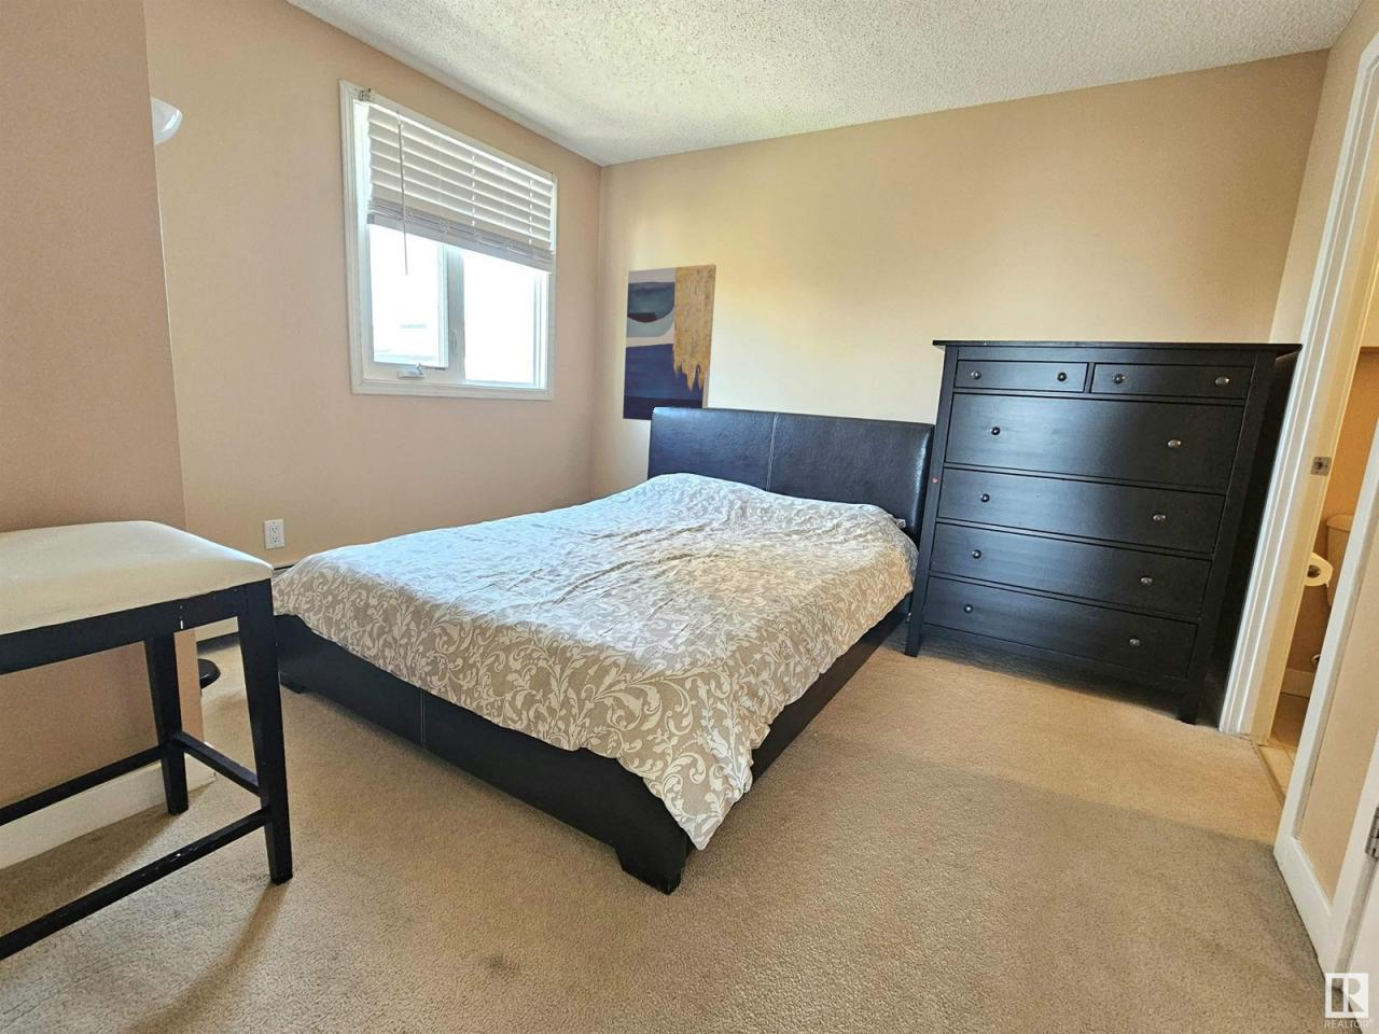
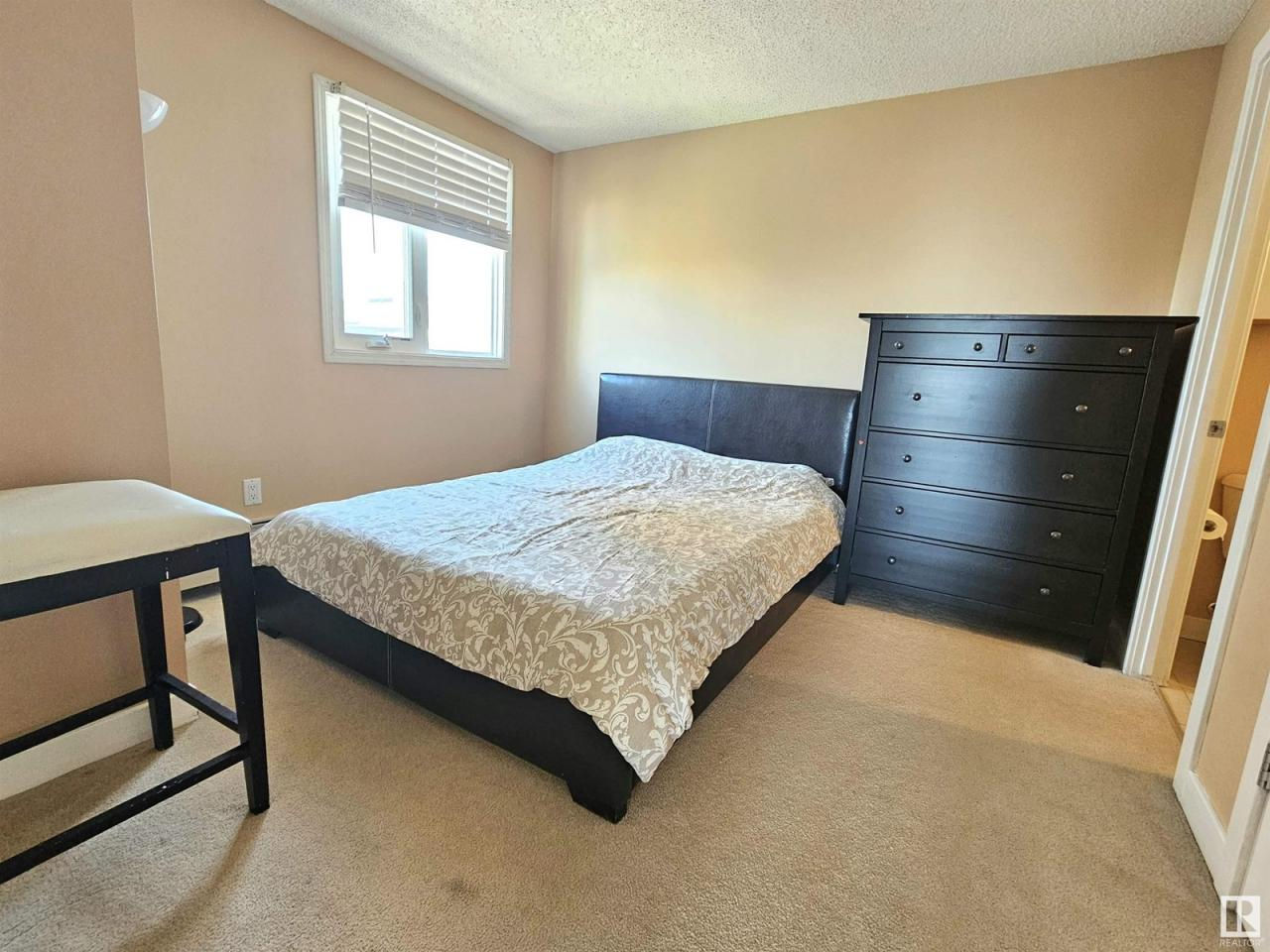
- wall art (667, 345)
